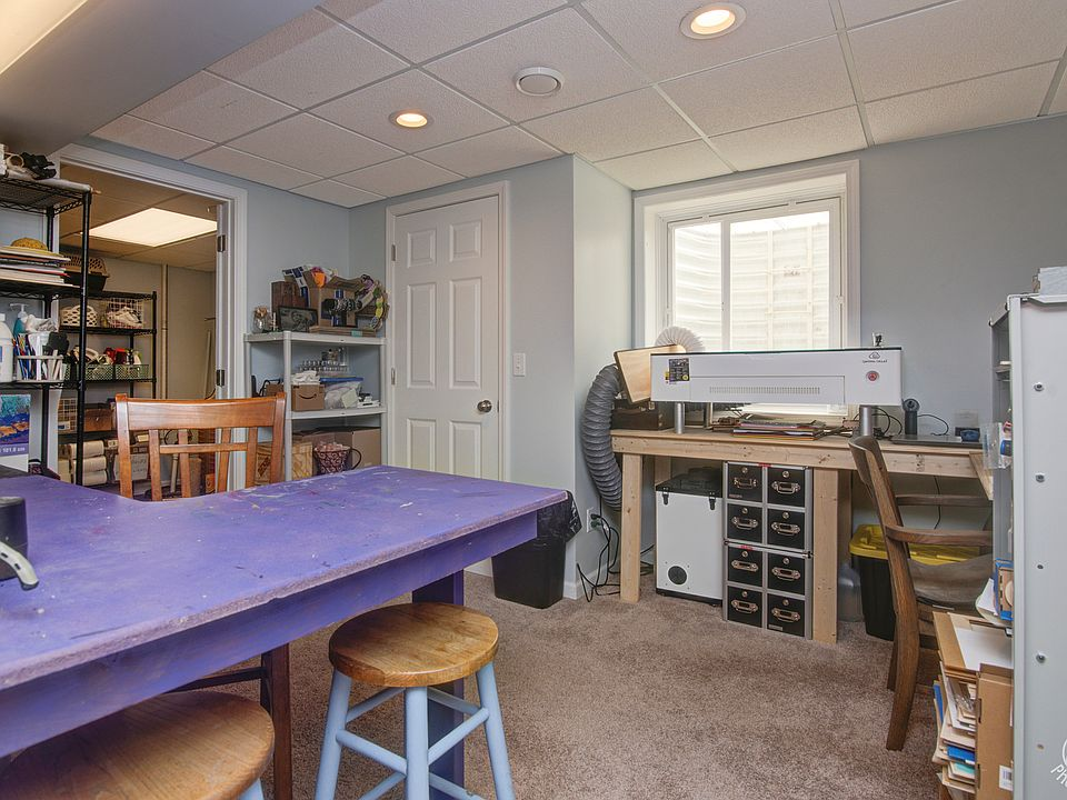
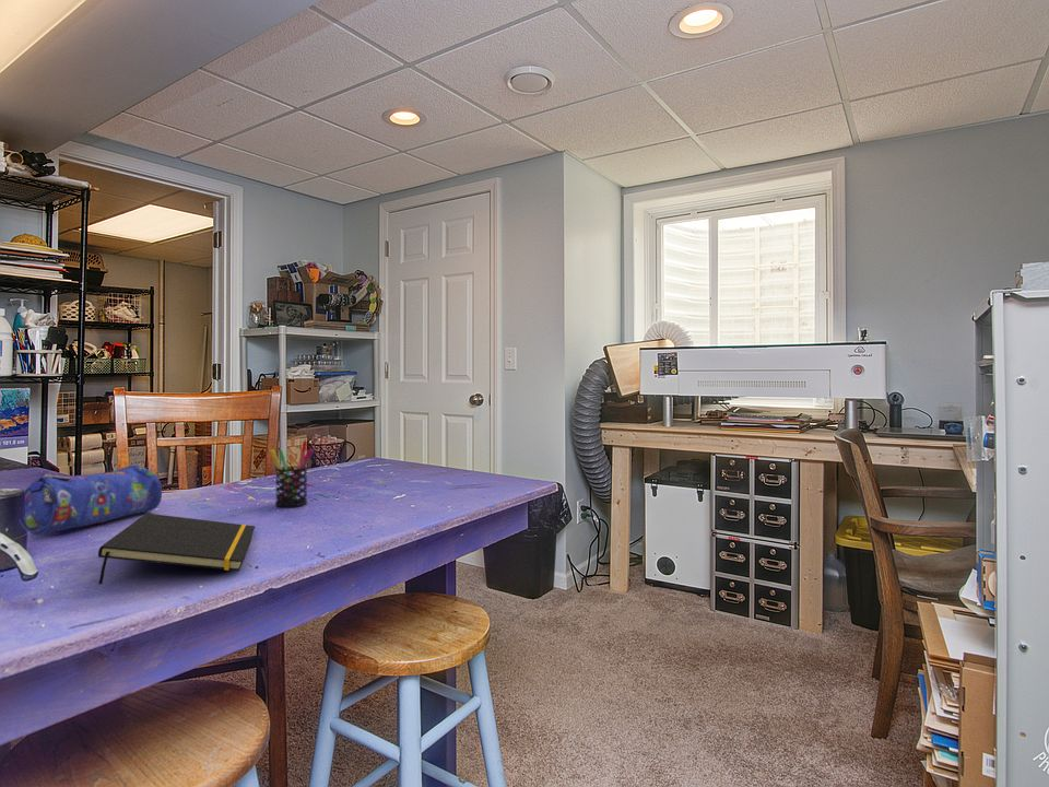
+ pen holder (292, 471)
+ notepad (188, 539)
+ pencil case (94, 495)
